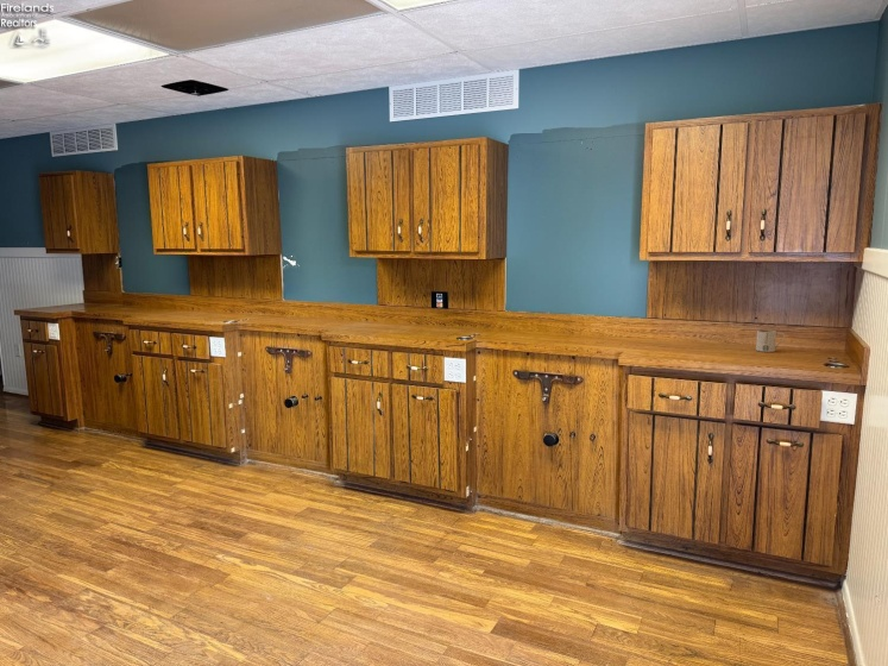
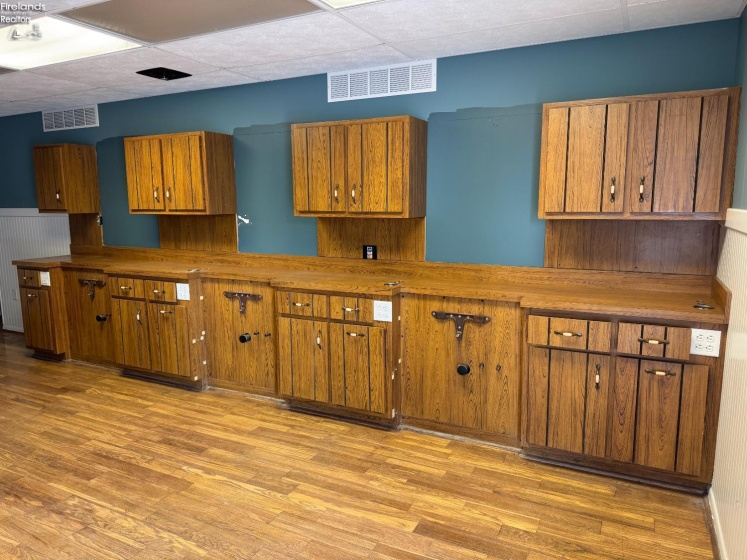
- mug (770, 340)
